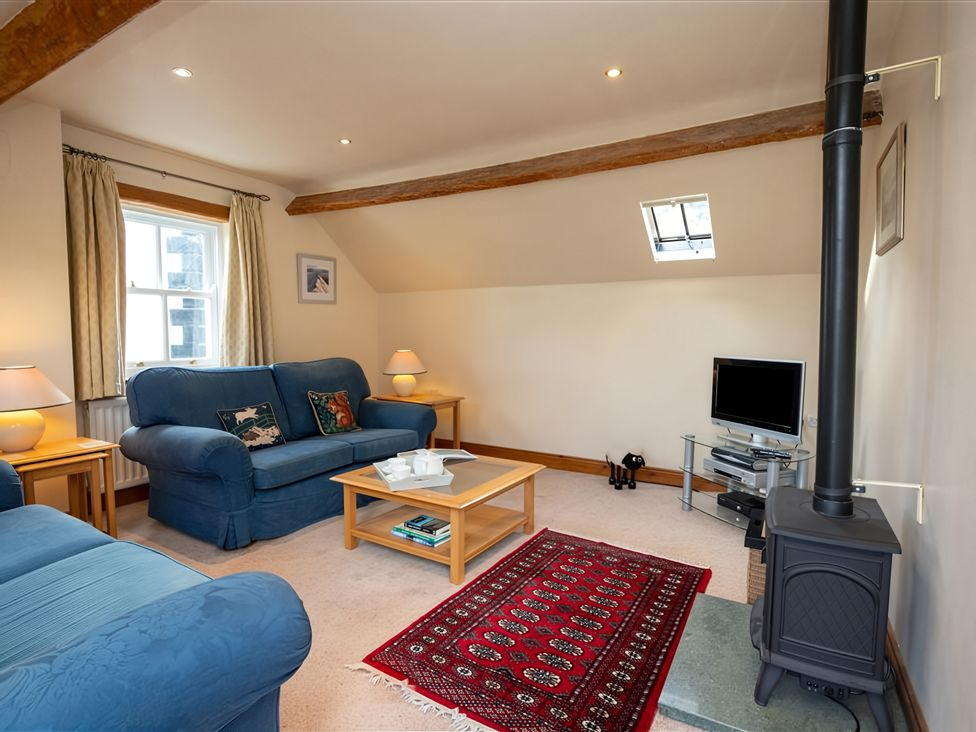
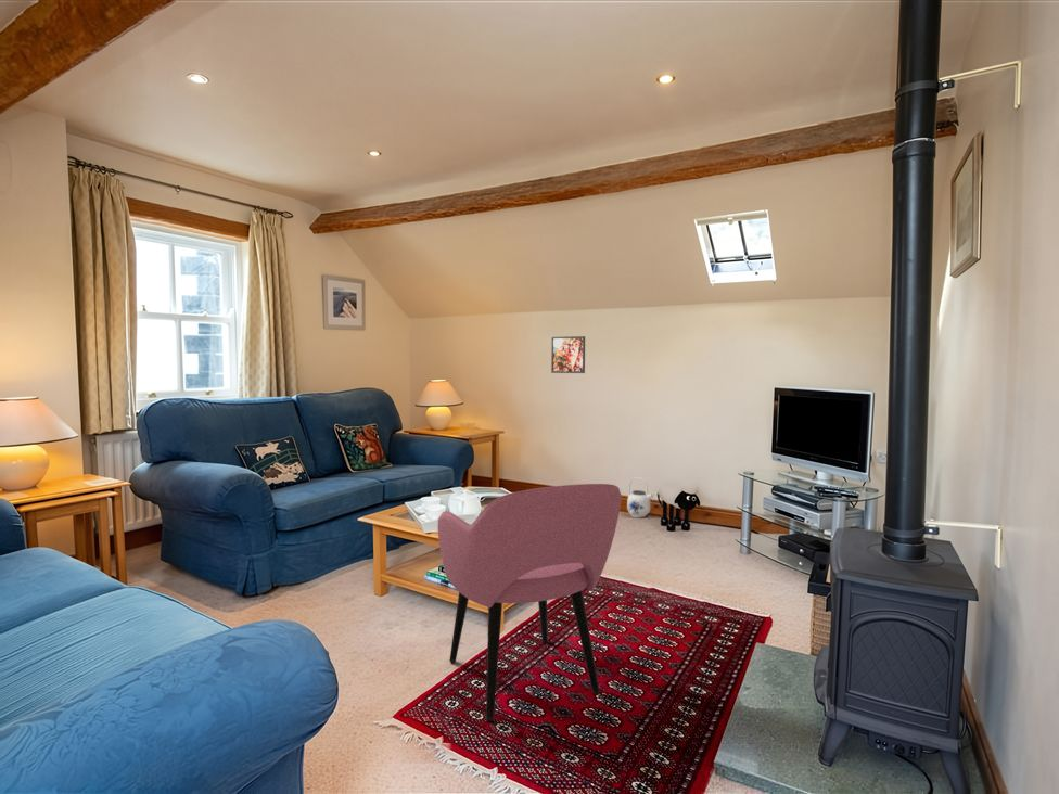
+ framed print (567, 355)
+ armchair (527, 577)
+ teapot (640, 497)
